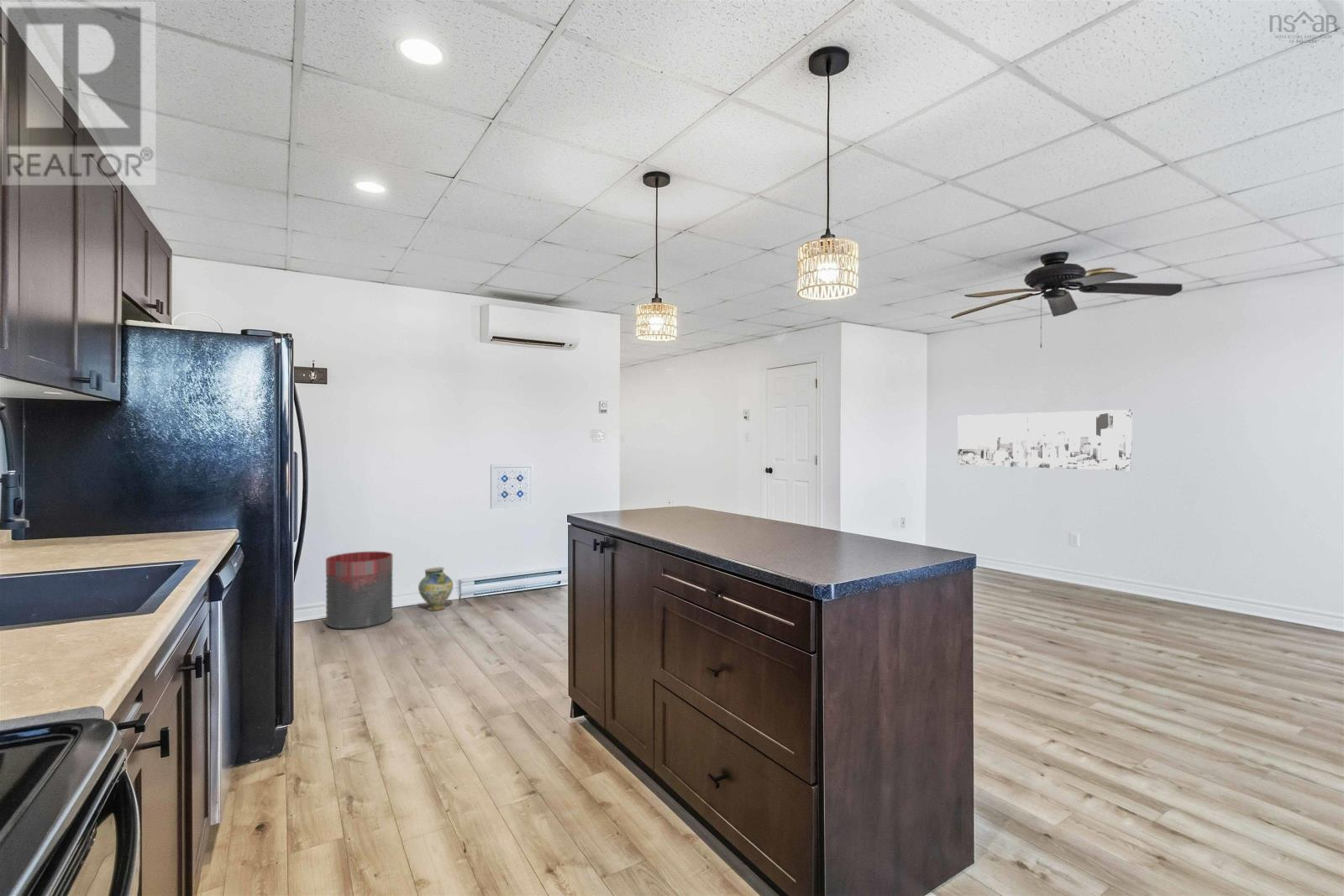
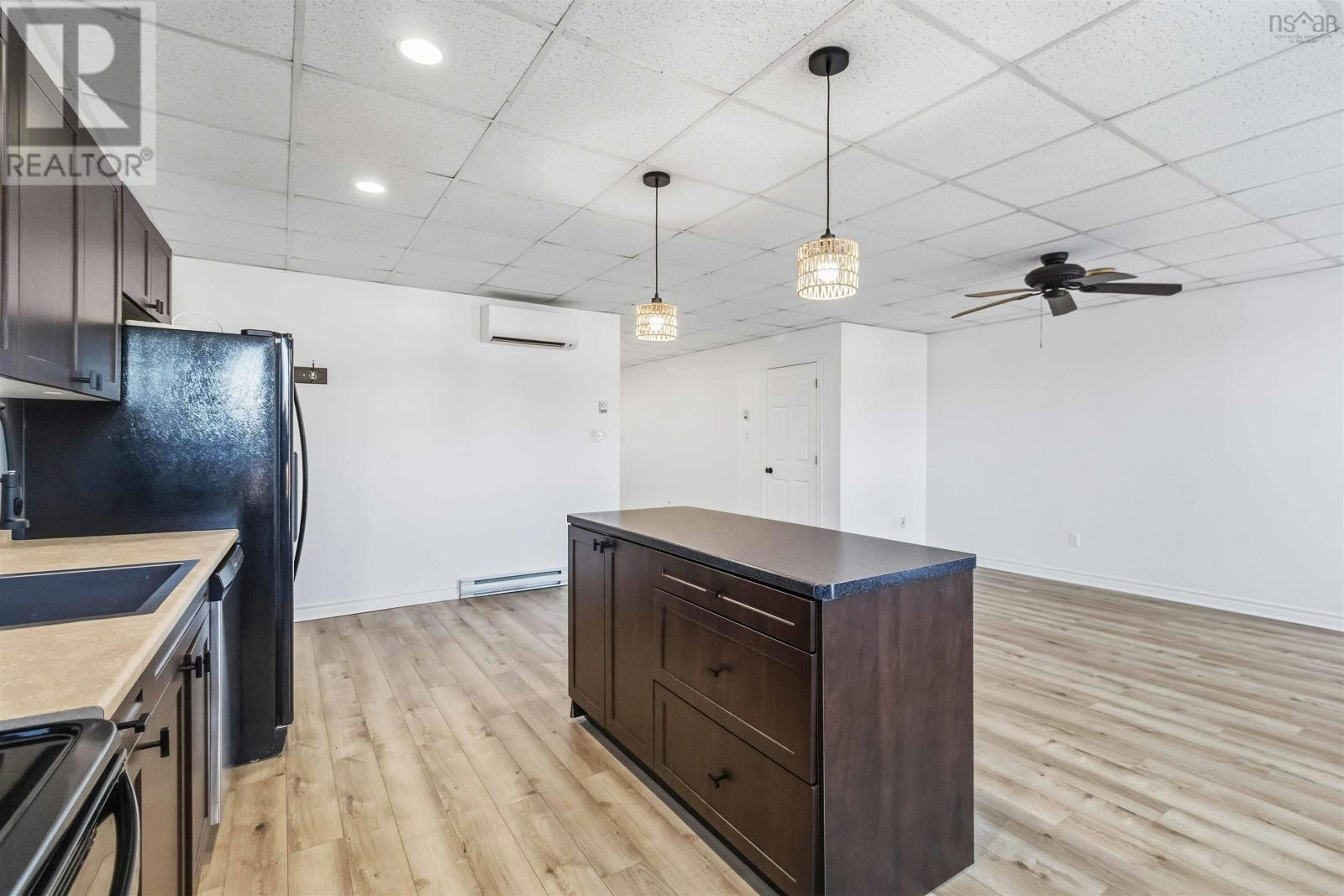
- ceramic jug (436, 589)
- wall art (512, 485)
- wall art (1035, 440)
- trash can (360, 589)
